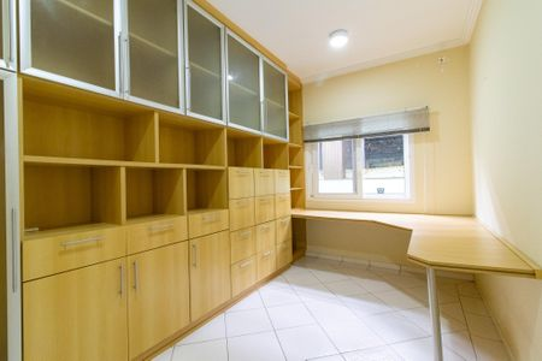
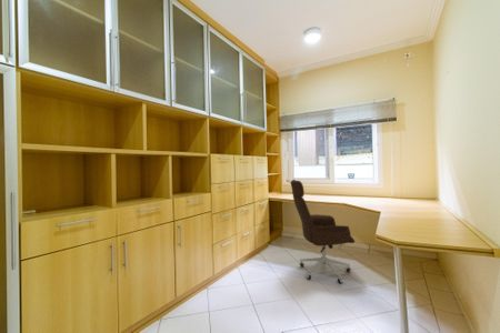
+ office chair (320, 225)
